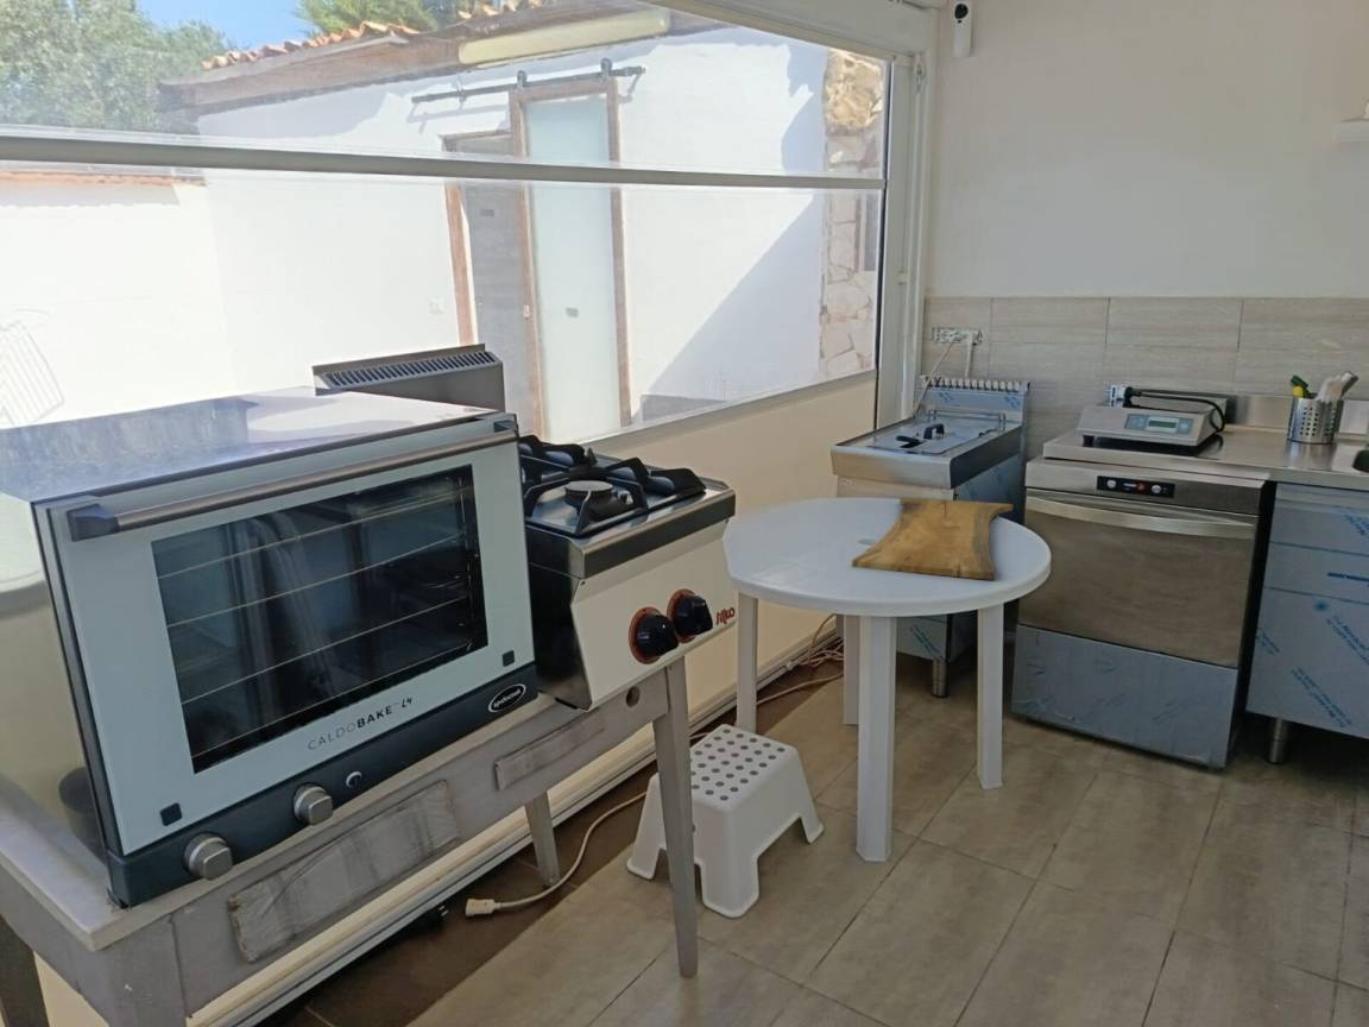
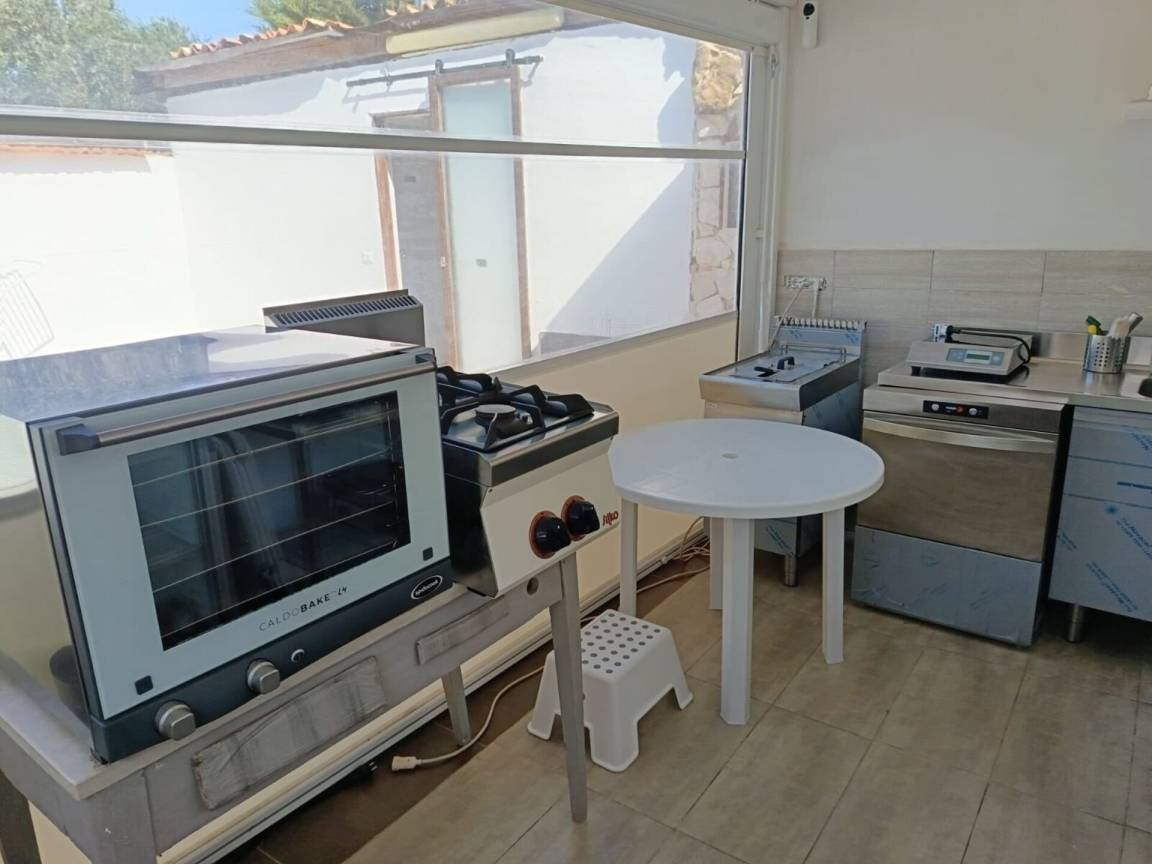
- cutting board (939, 533)
